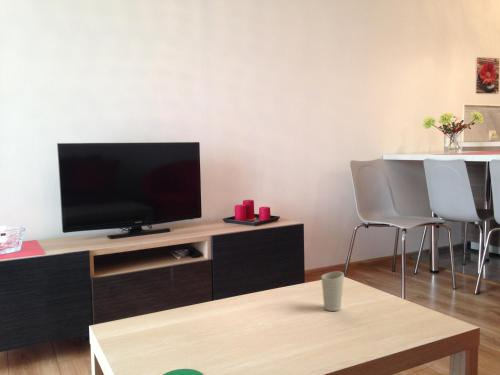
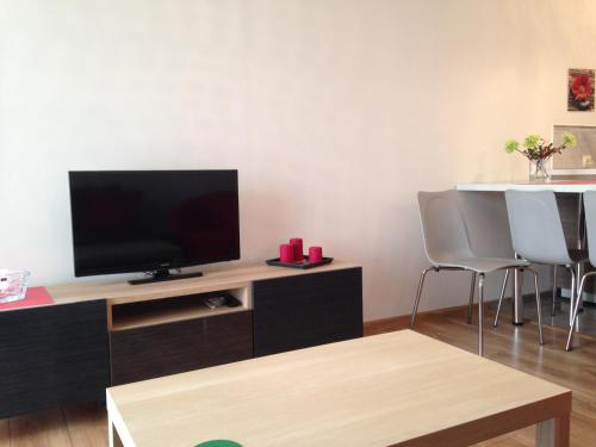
- cup (332, 290)
